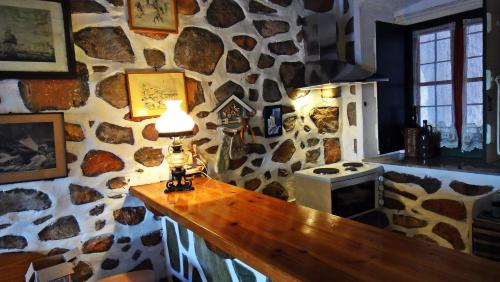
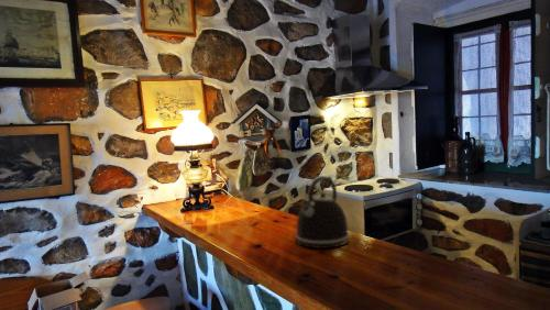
+ kettle (321, 208)
